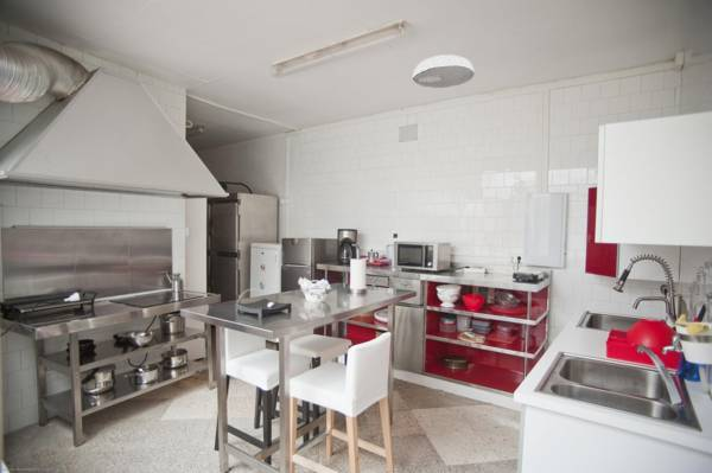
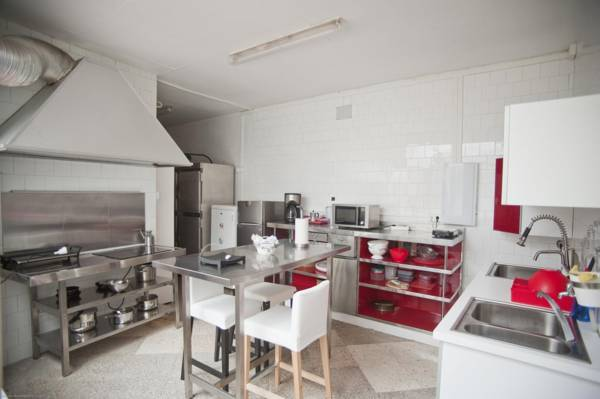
- ceiling light (443, 70)
